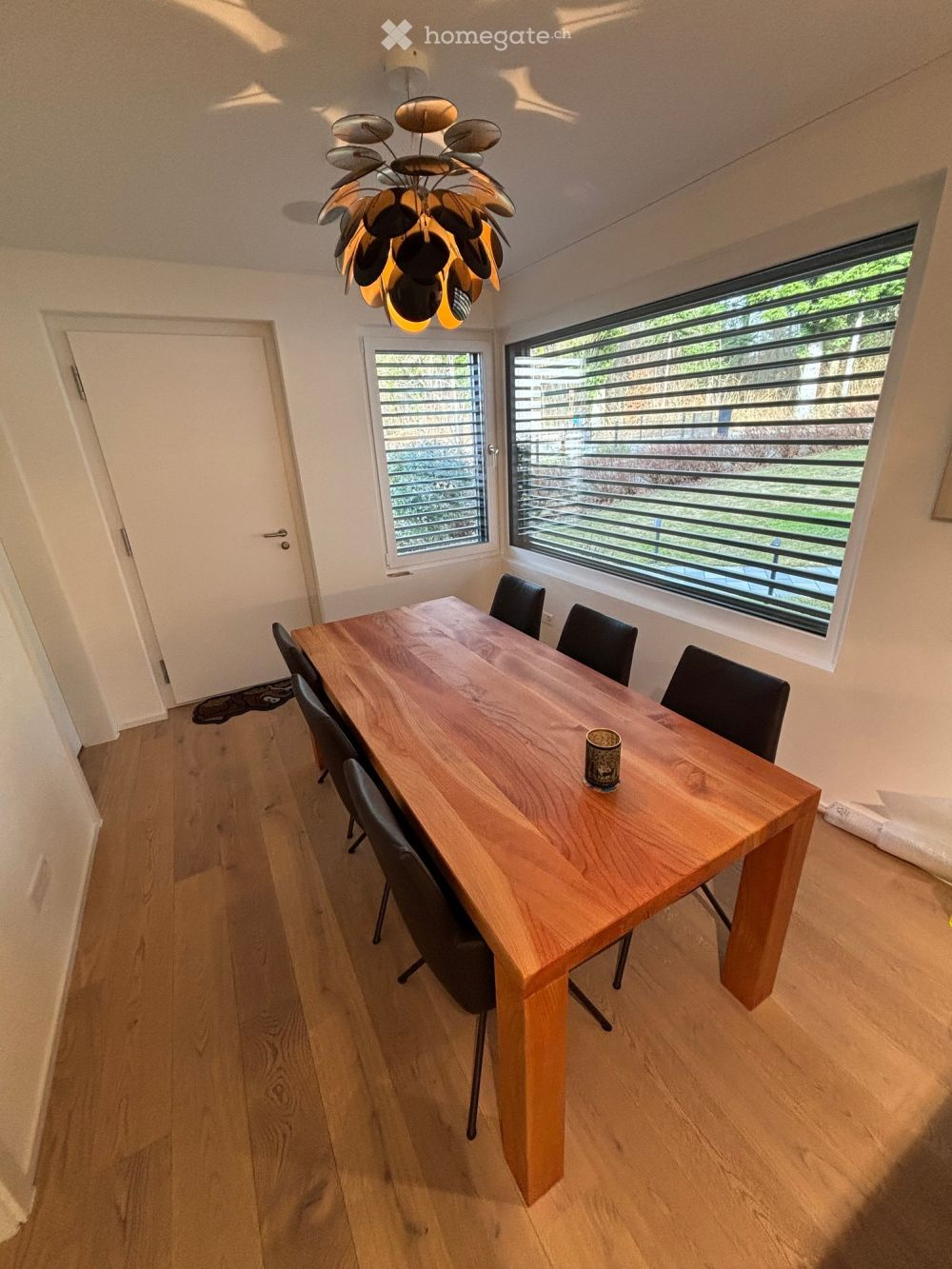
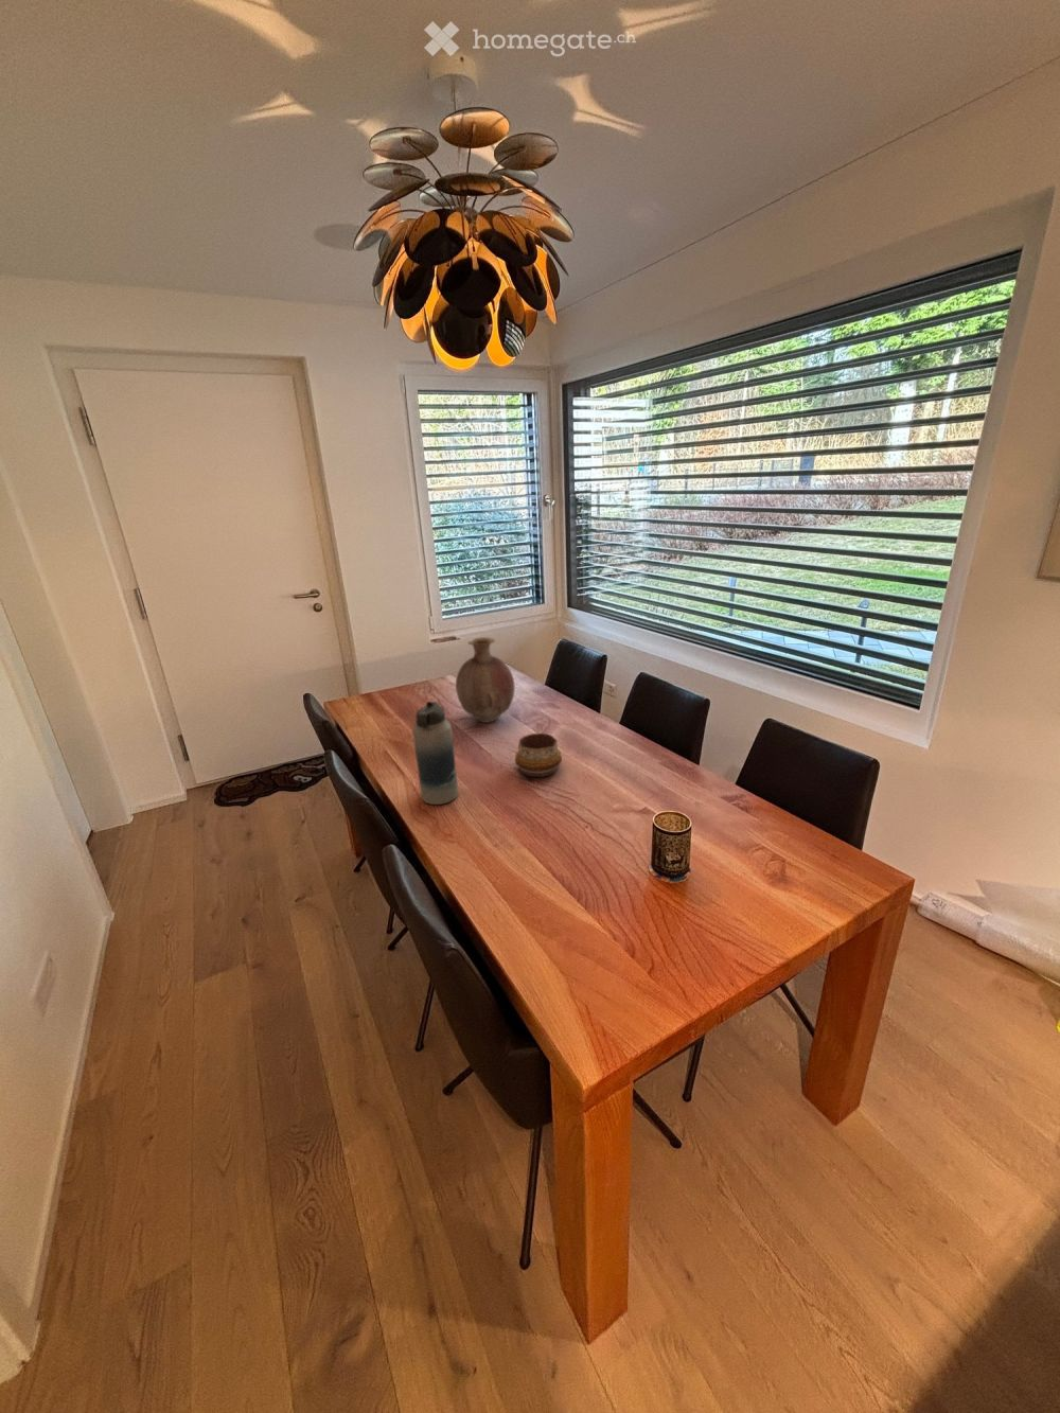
+ decorative bowl (538, 755)
+ water bottle (432, 752)
+ vase (484, 680)
